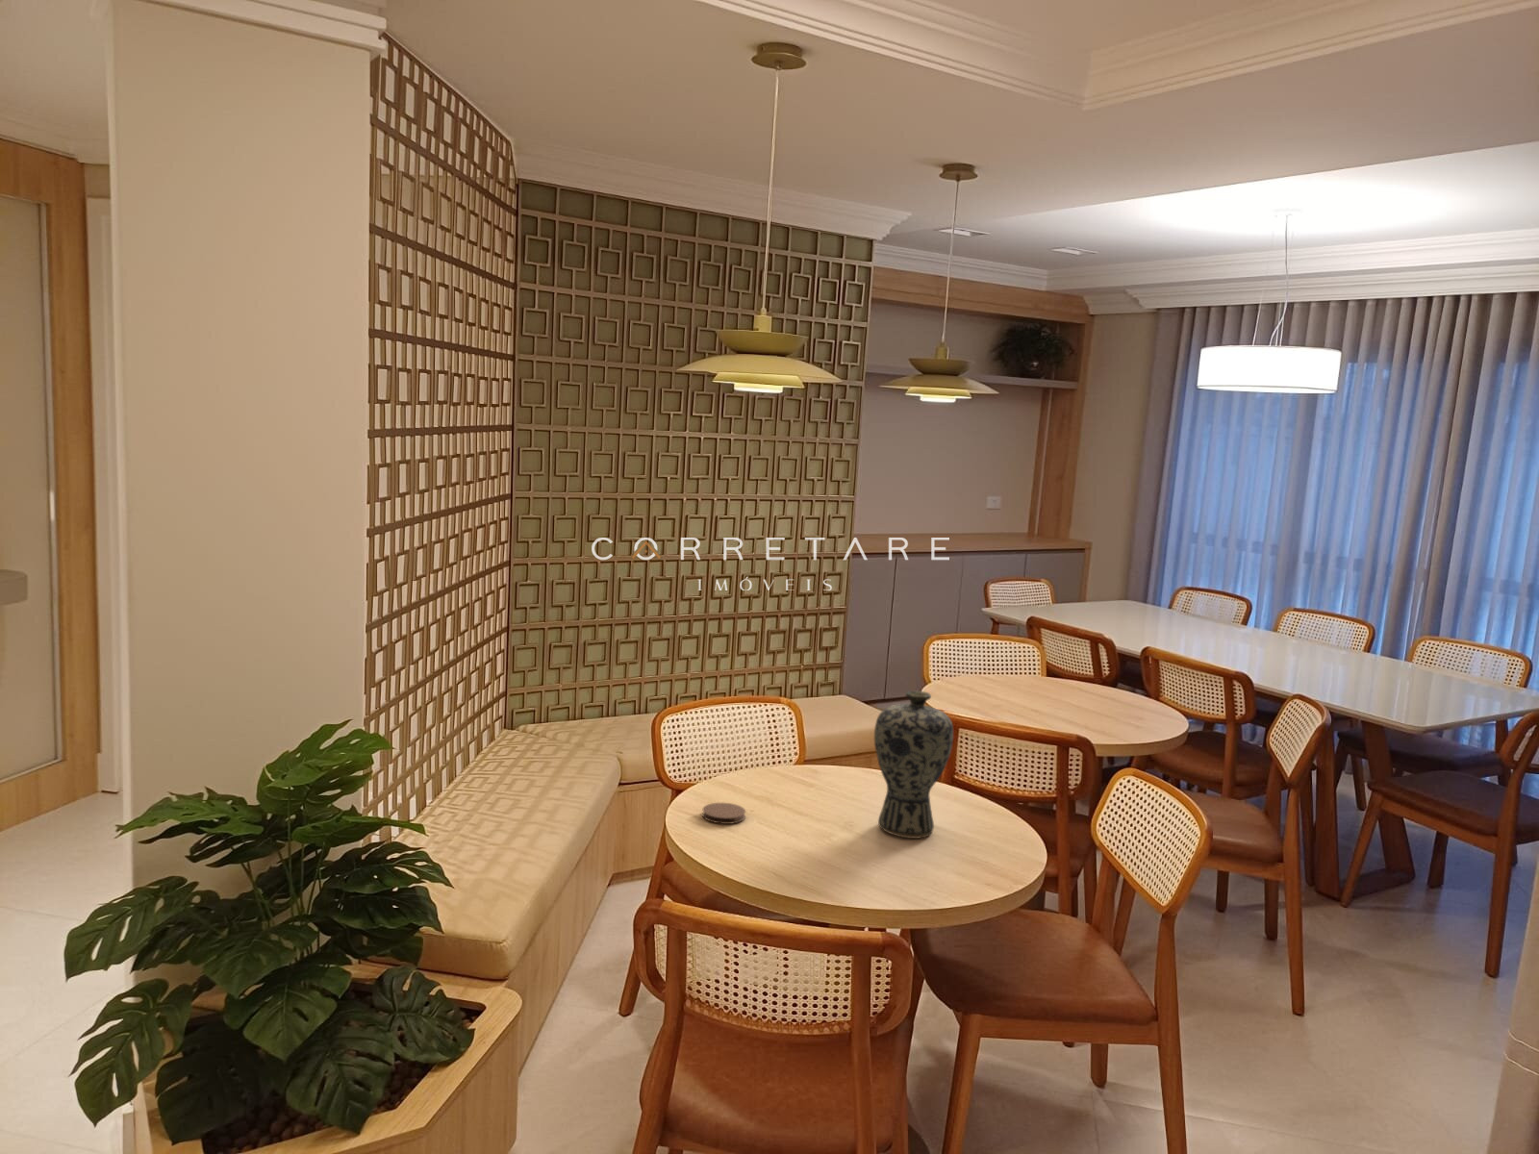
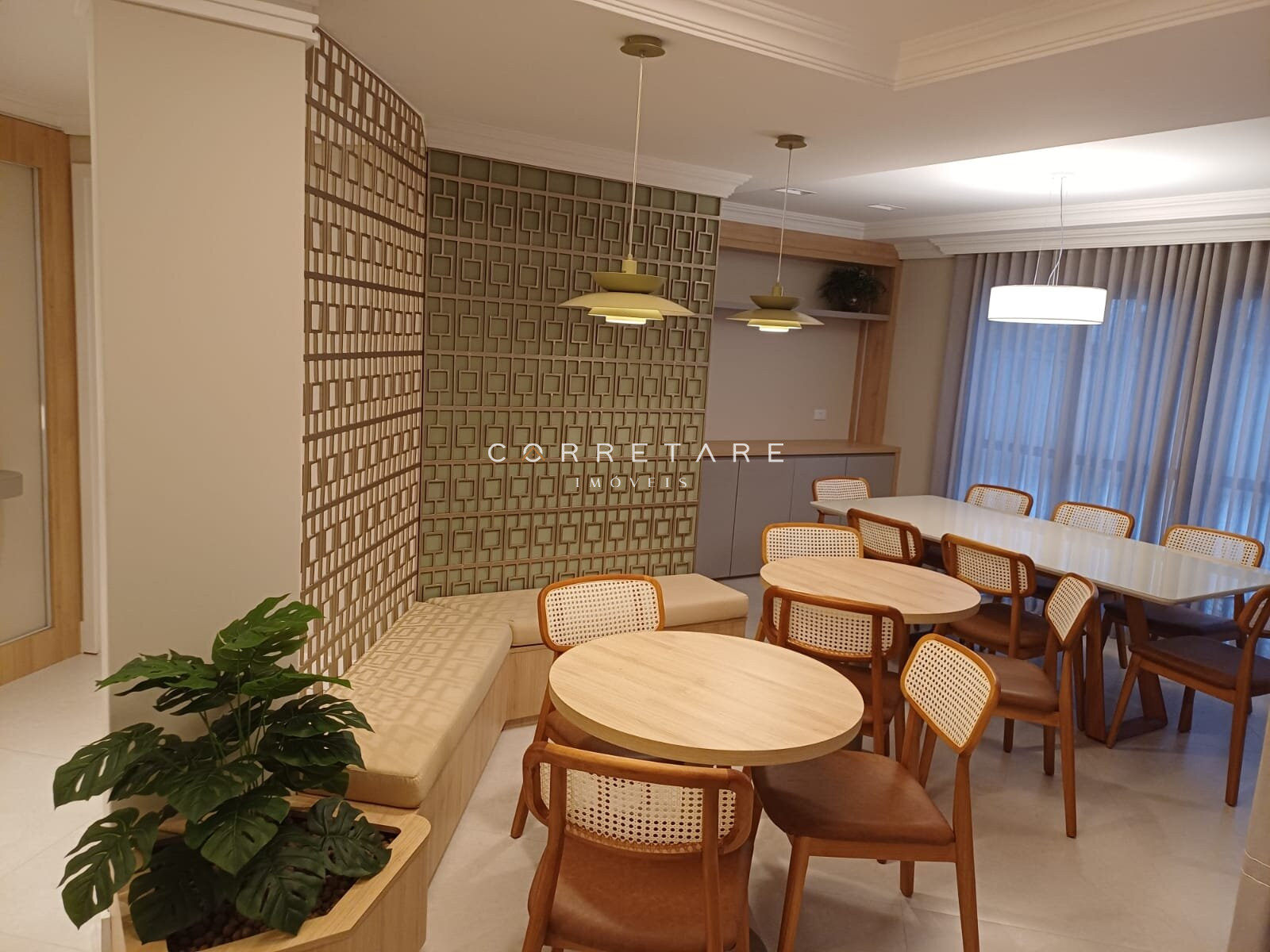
- vase (911, 761)
- coaster (723, 812)
